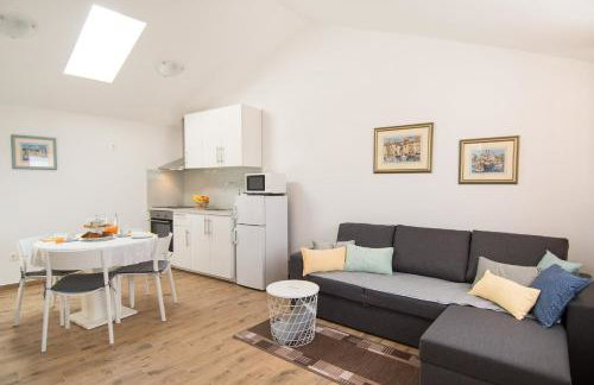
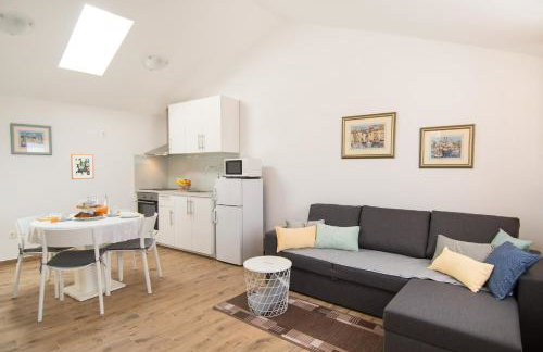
+ wall art (83, 166)
